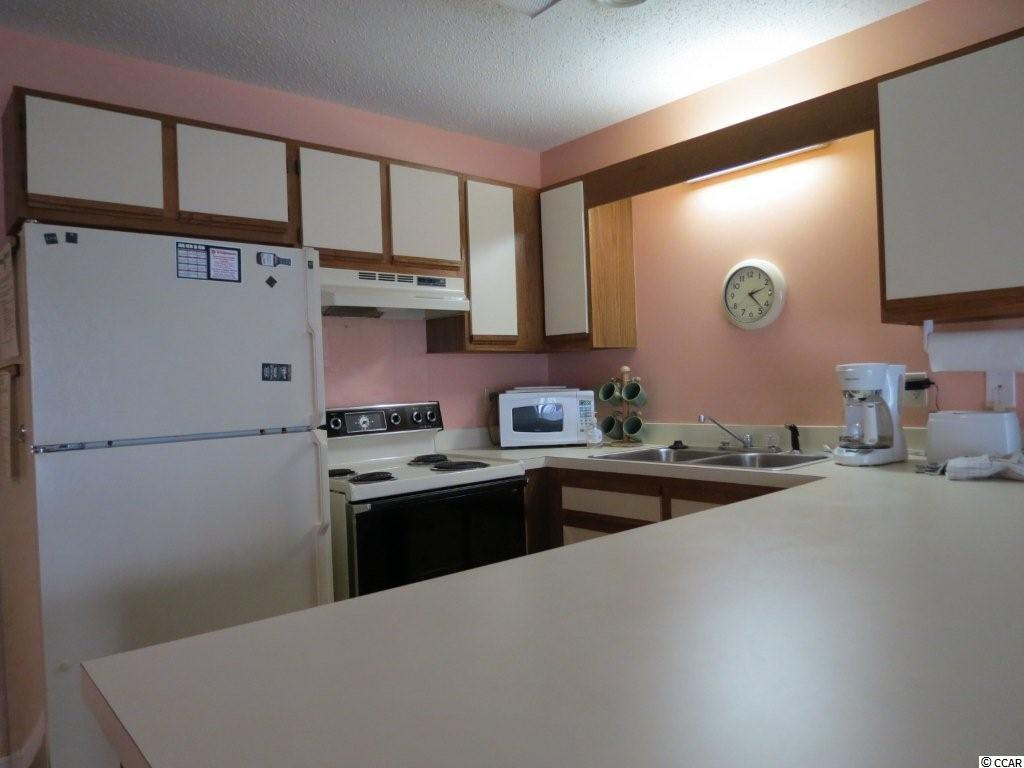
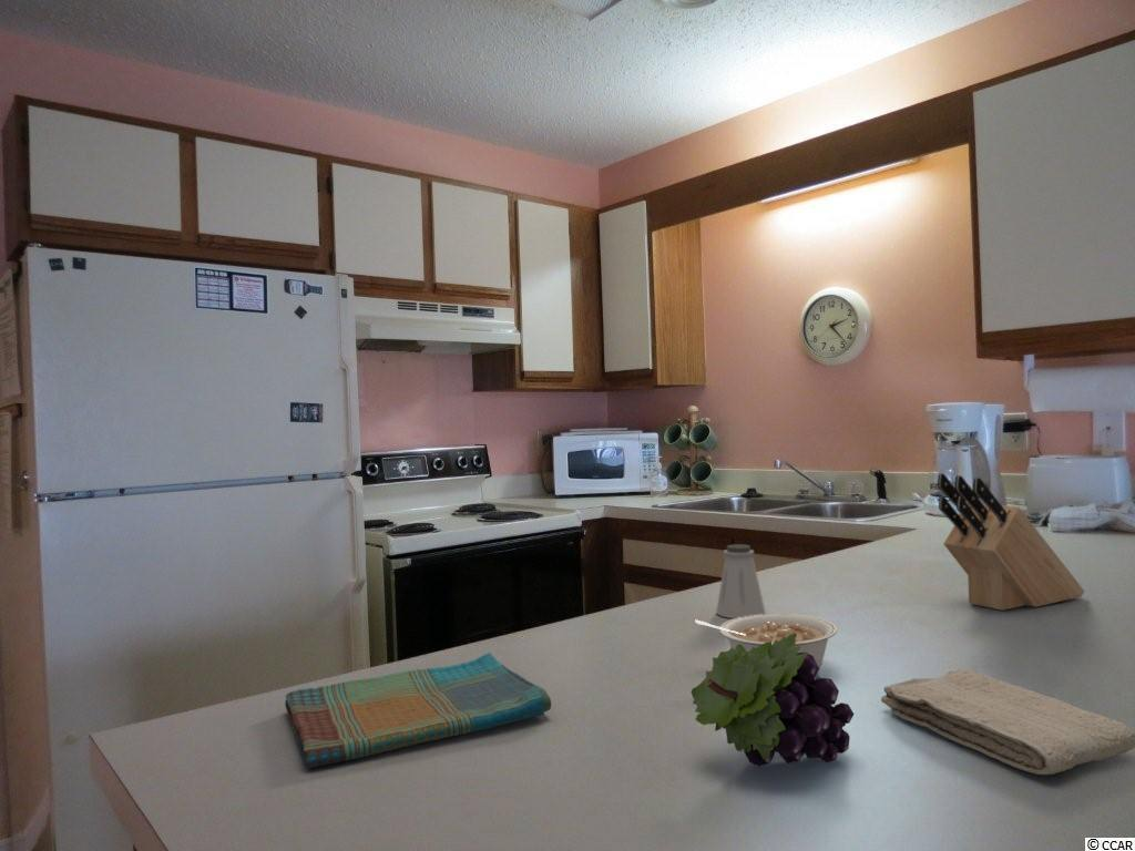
+ legume (773, 643)
+ knife block (1005, 535)
+ washcloth (996, 714)
+ dish towel (415, 701)
+ fruit (771, 696)
+ saltshaker (739, 578)
